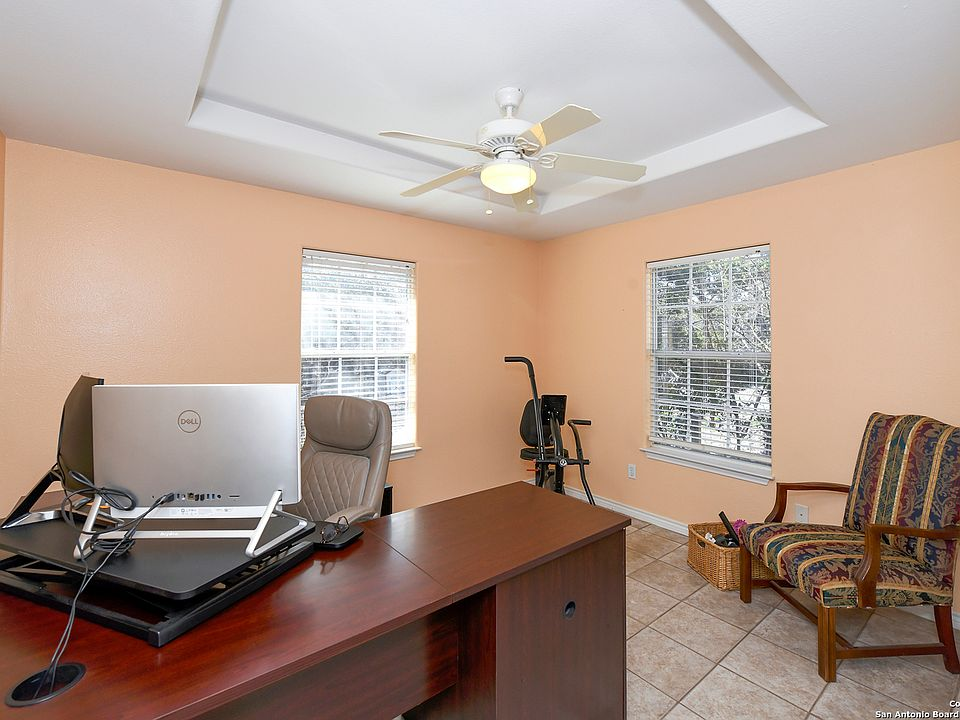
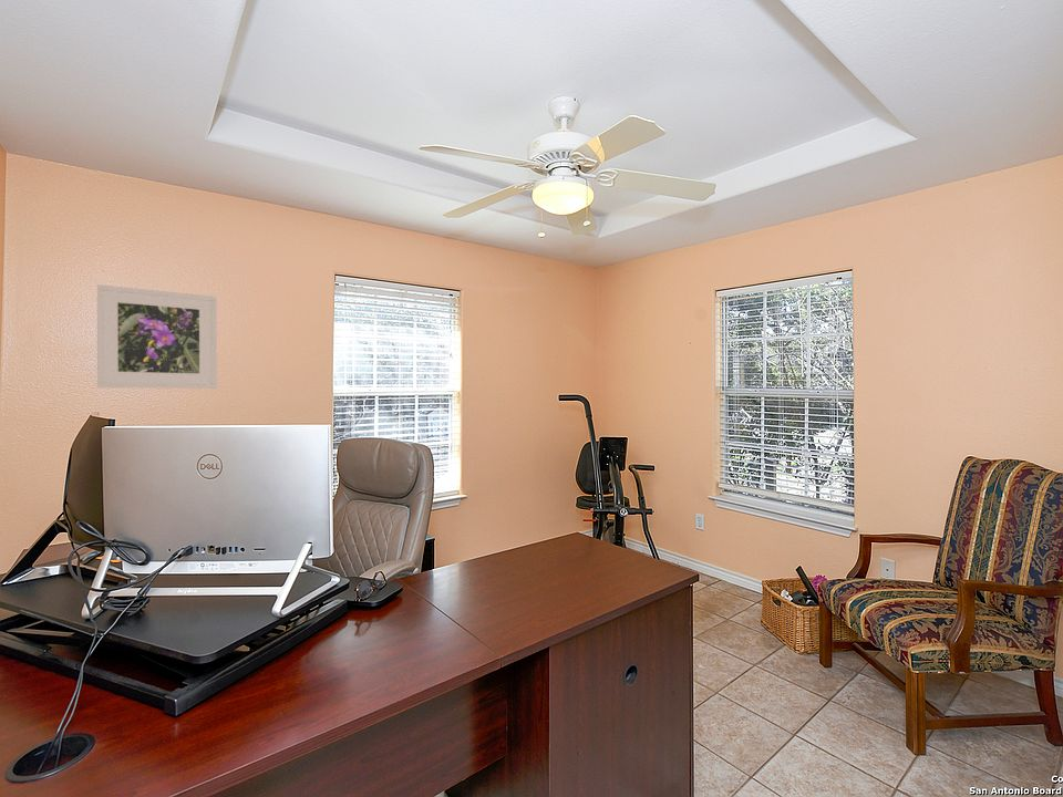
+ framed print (159, 339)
